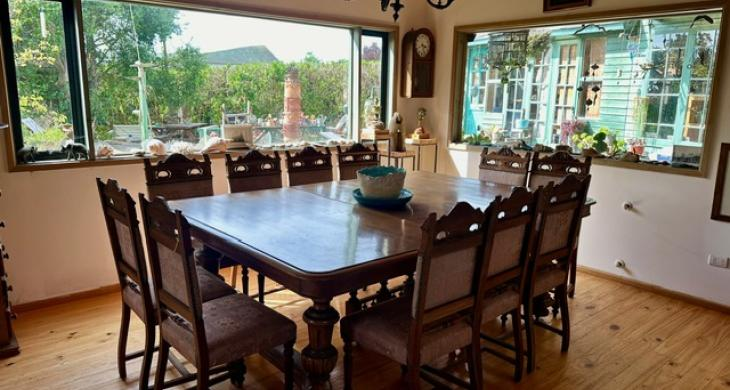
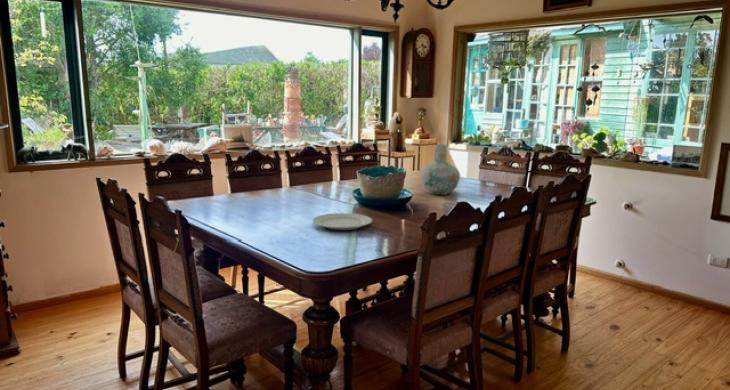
+ vase (440, 169)
+ chinaware (342, 222)
